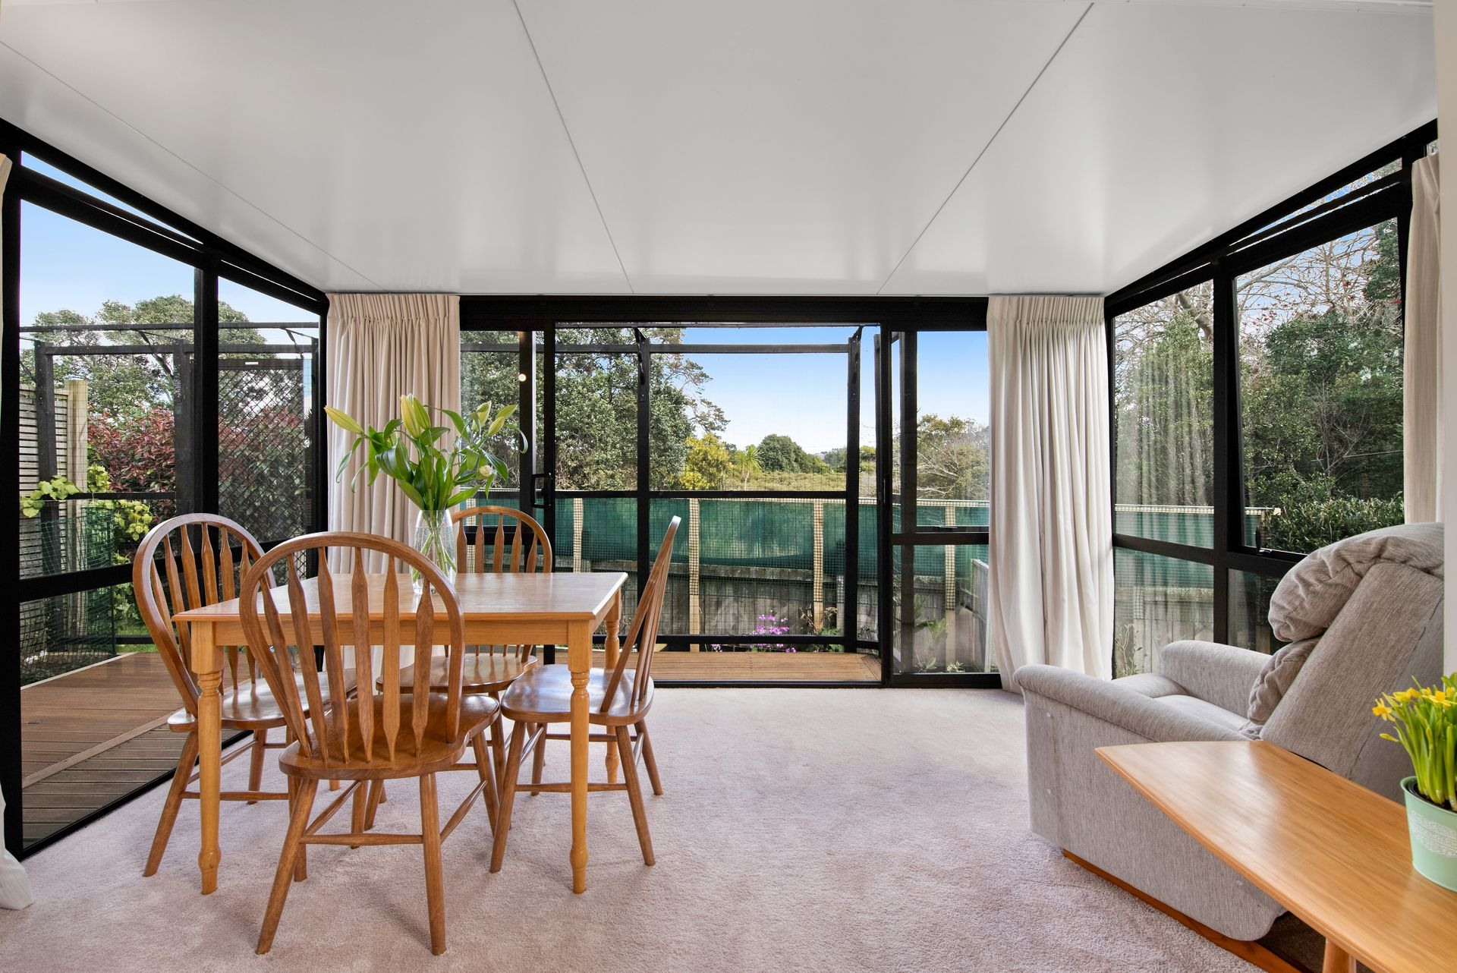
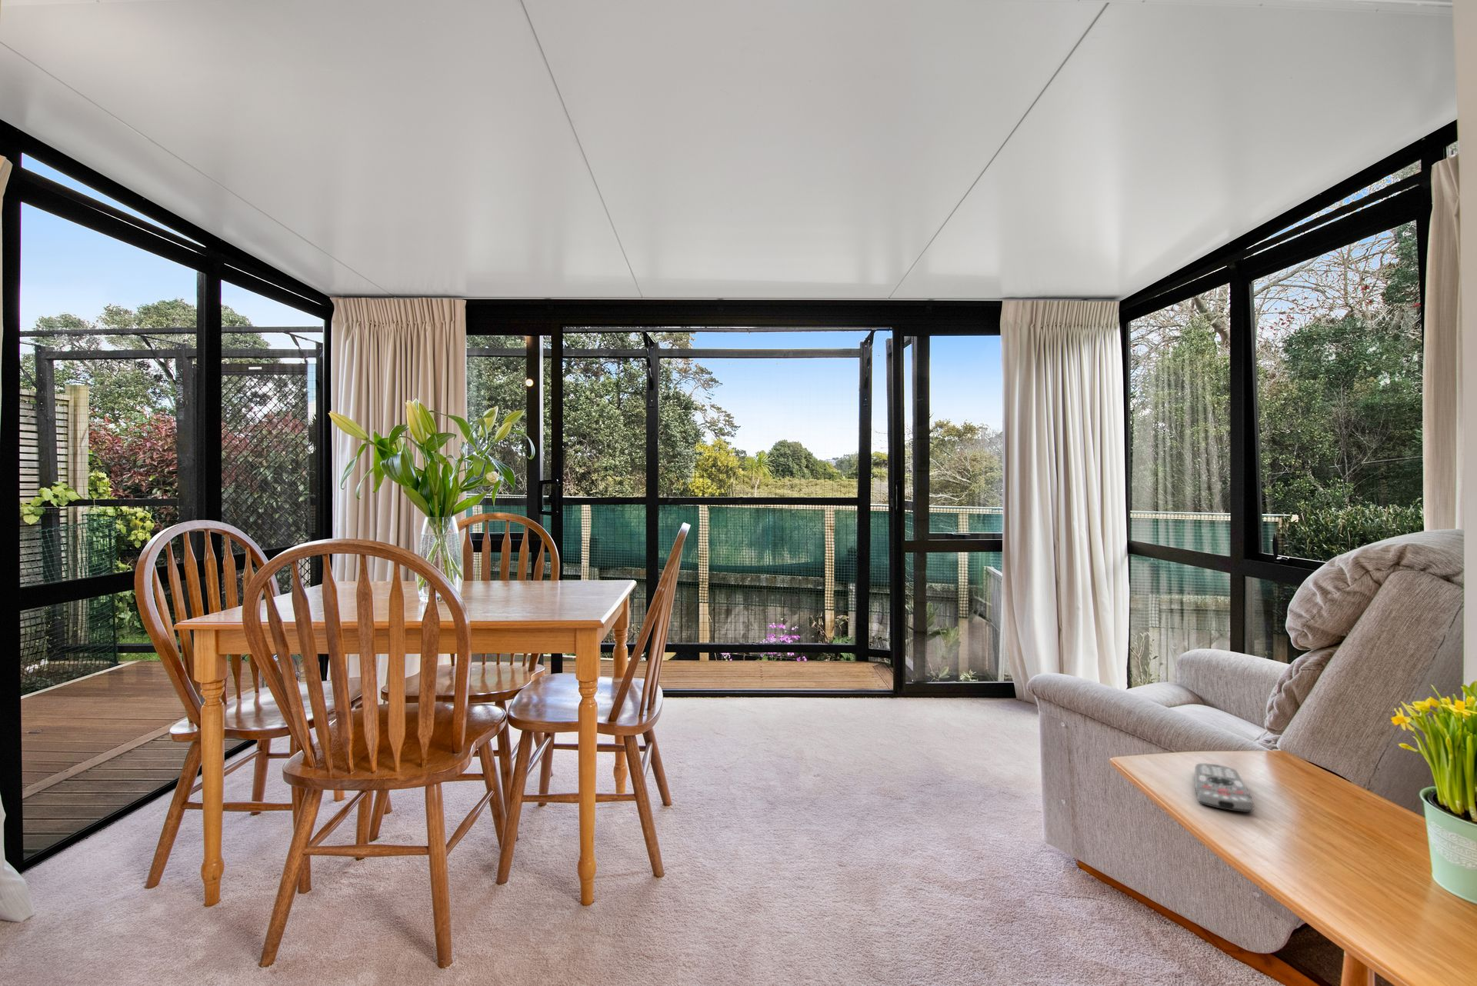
+ remote control (1221, 786)
